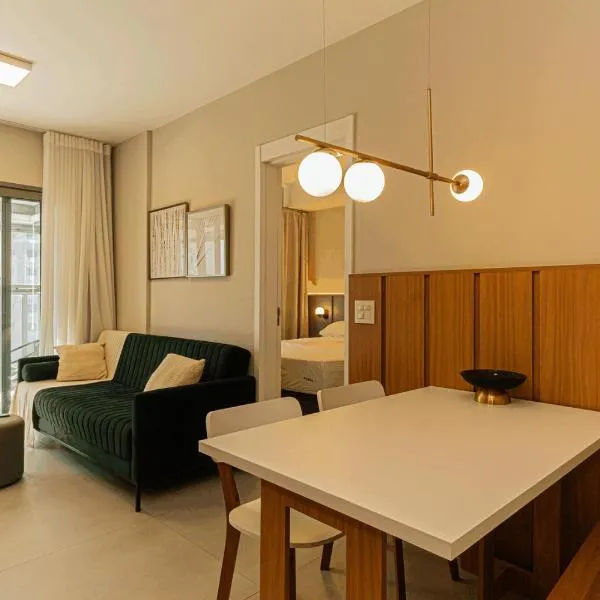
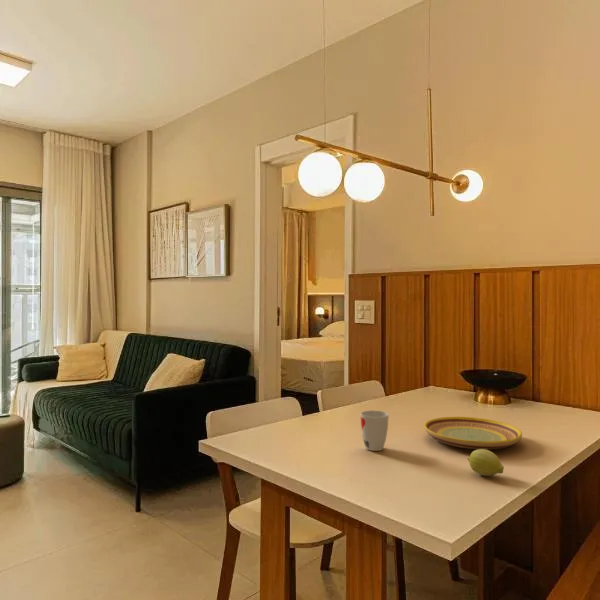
+ plate (471, 433)
+ fruit (485, 462)
+ cup (374, 430)
